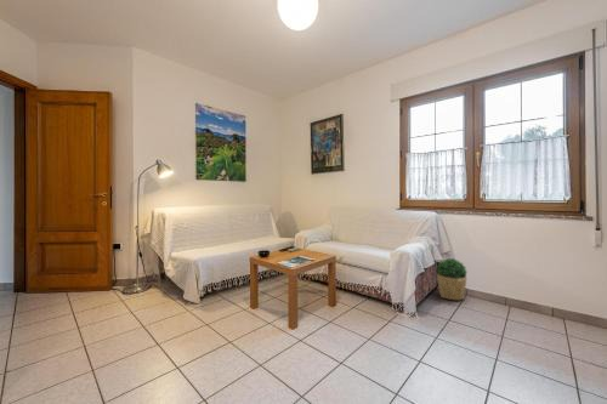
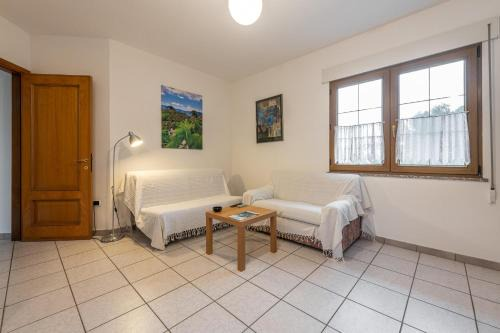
- potted plant (450, 278)
